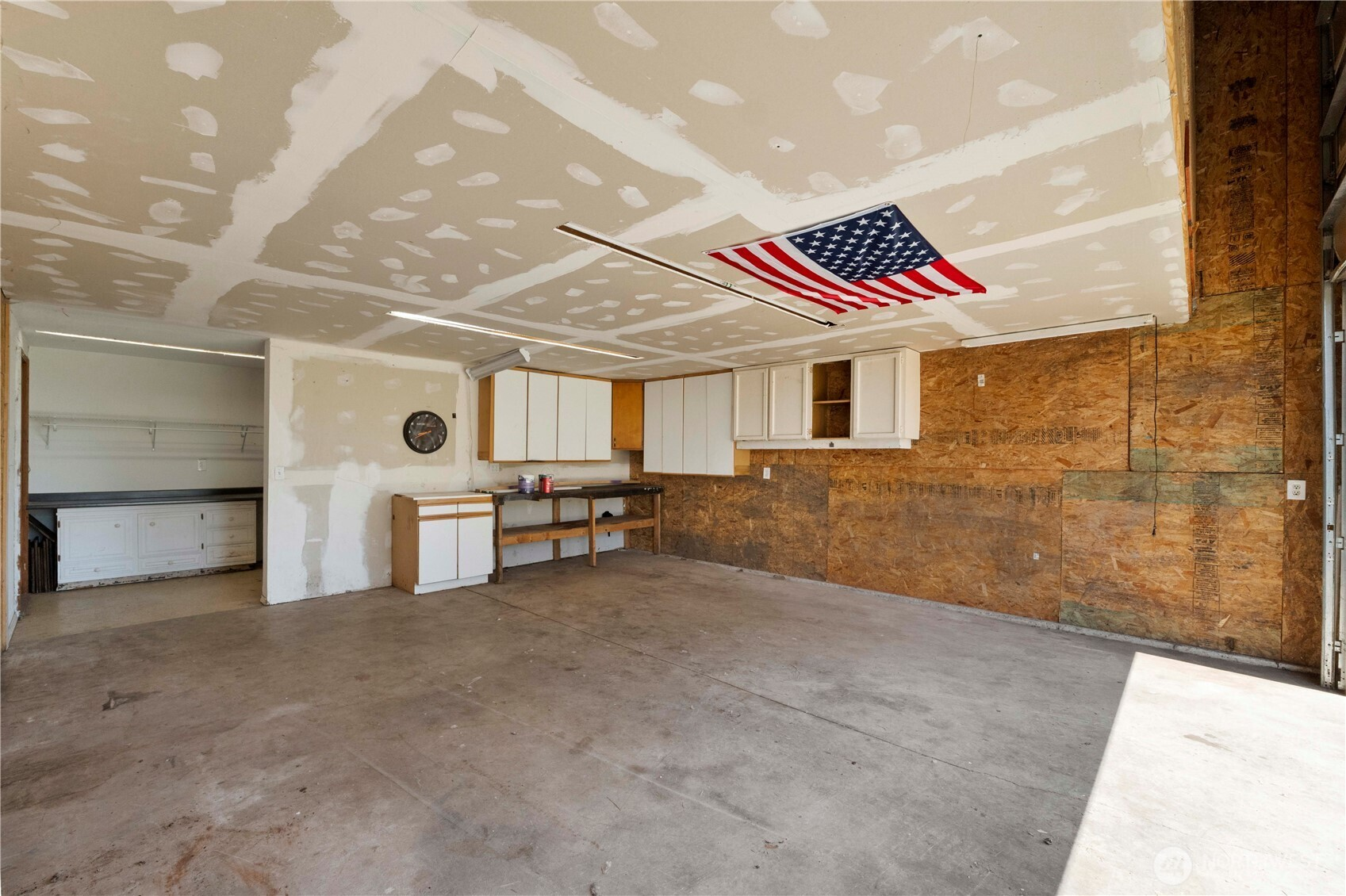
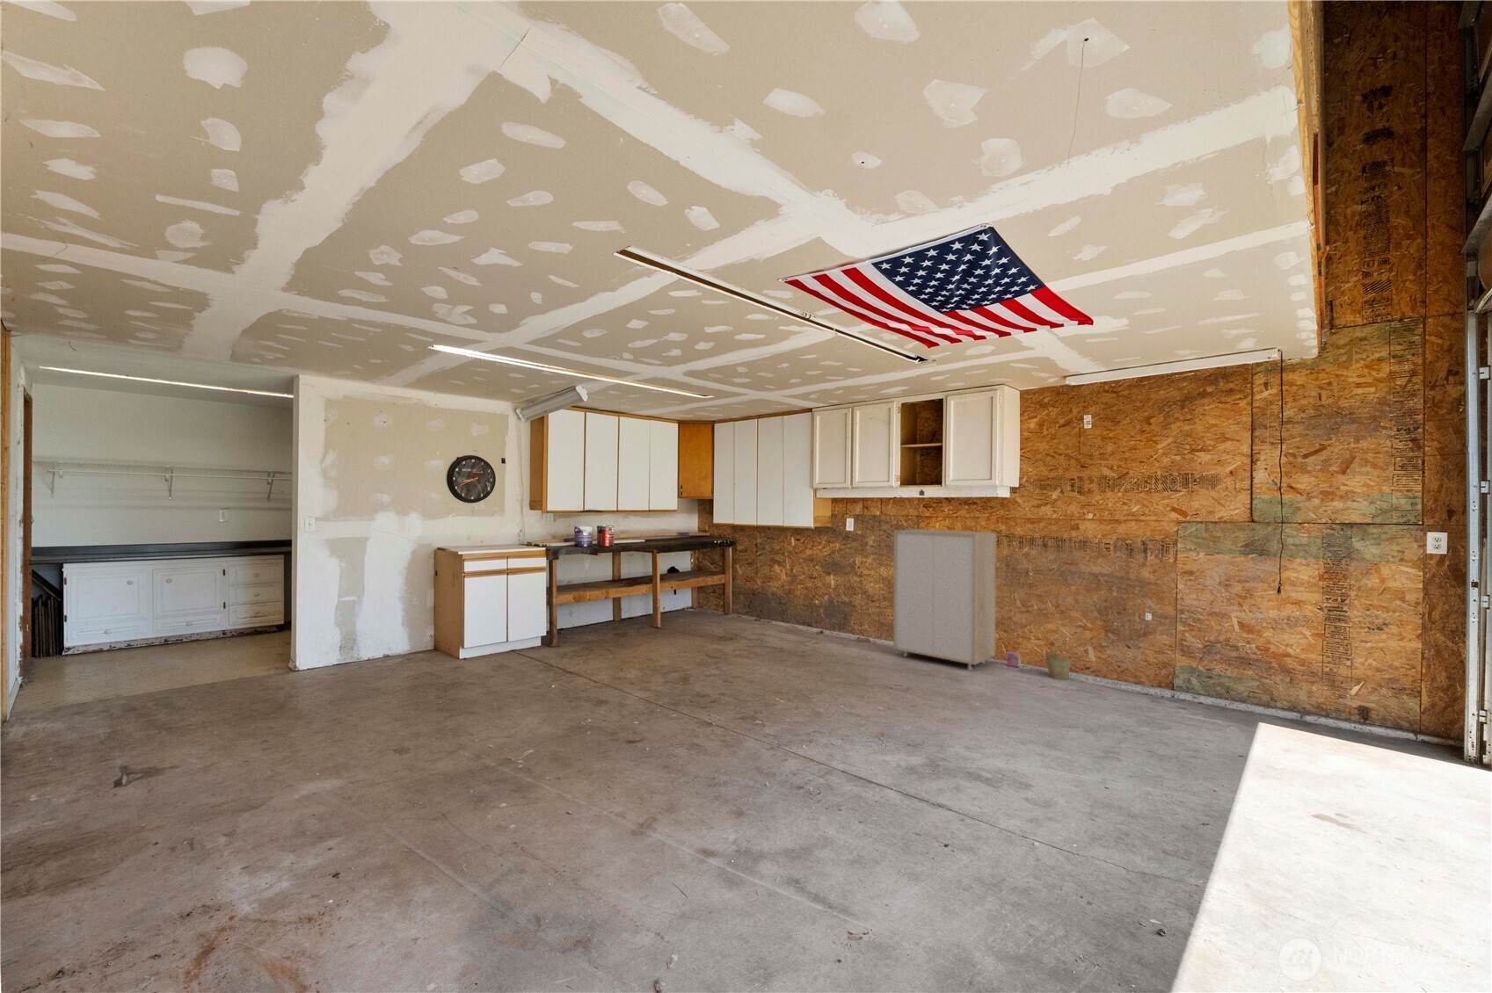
+ box (1014, 659)
+ bucket (1059, 659)
+ storage cabinet (944, 595)
